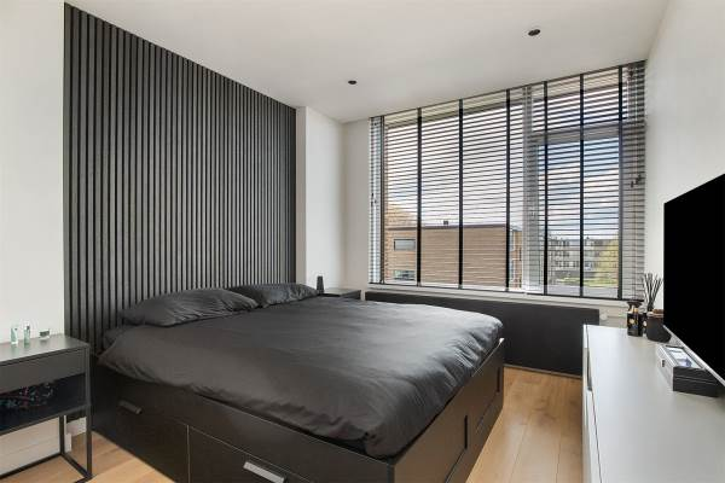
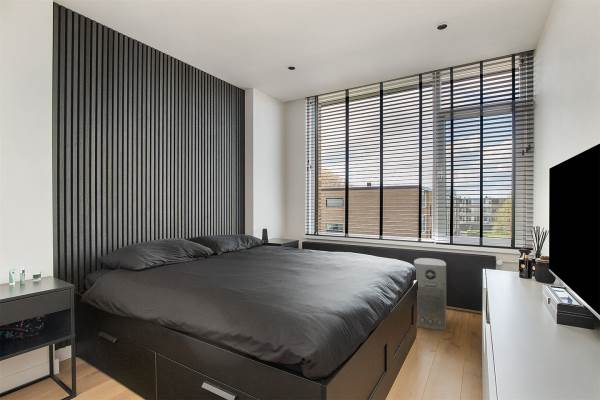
+ air purifier (429, 291)
